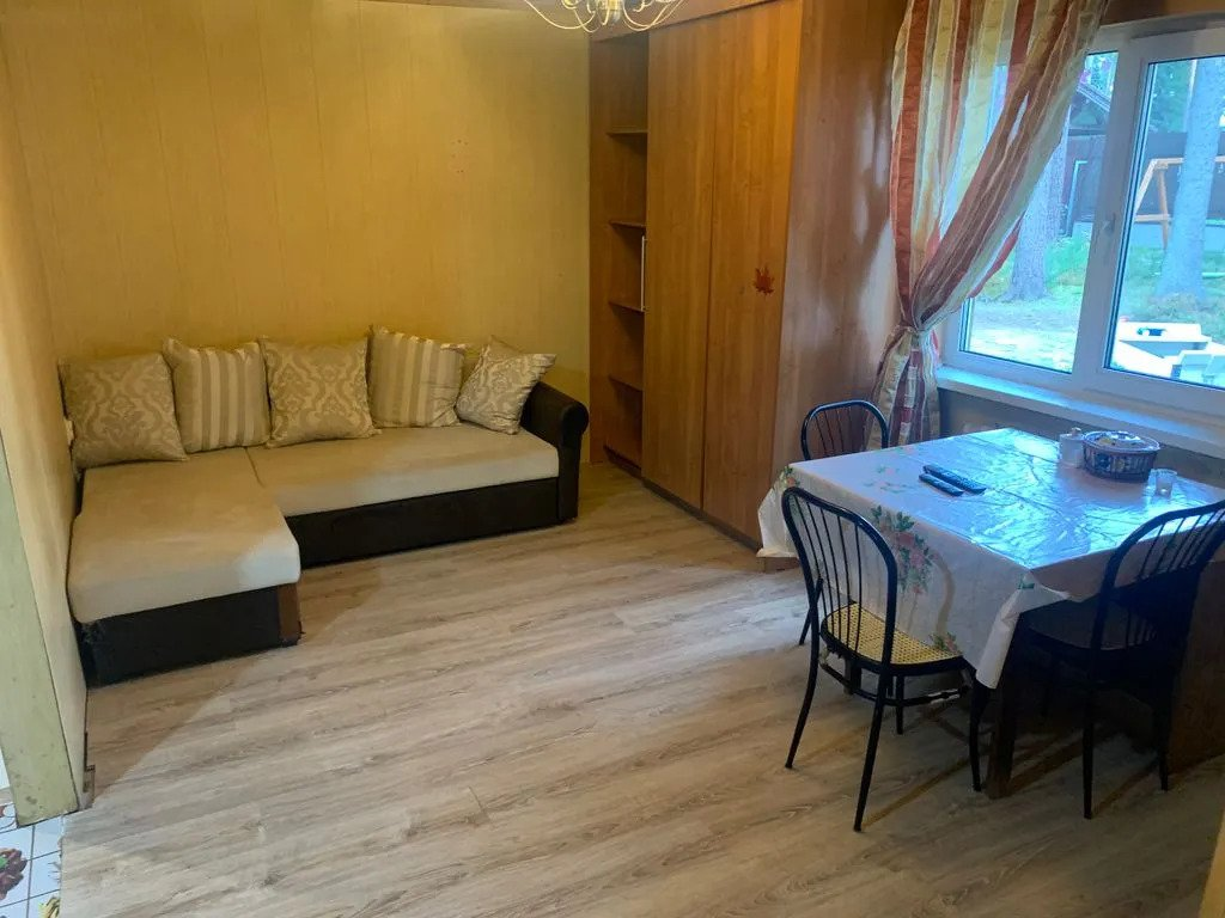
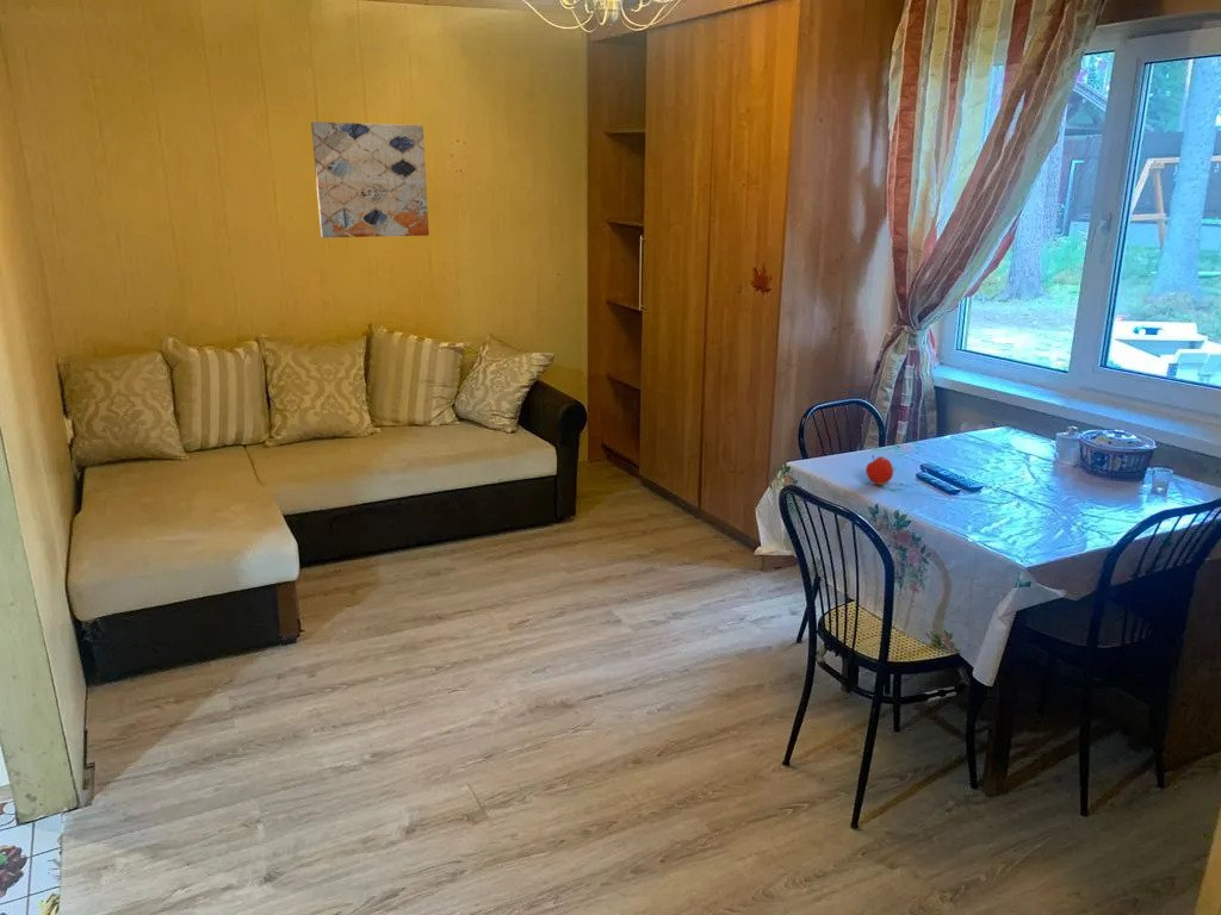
+ fruit (879, 469)
+ wall art (372, 181)
